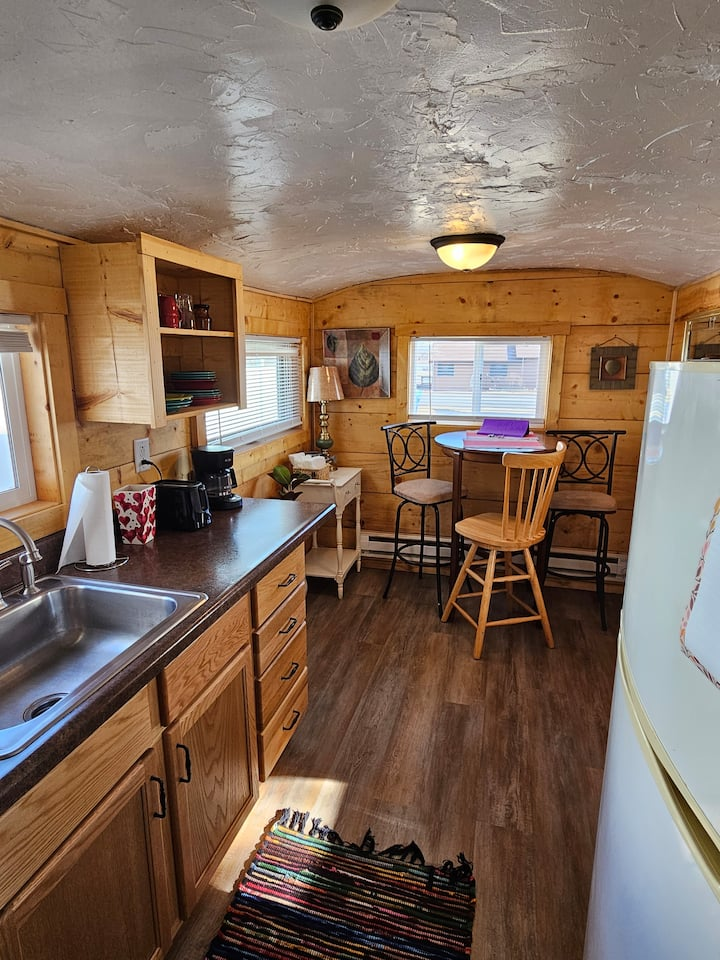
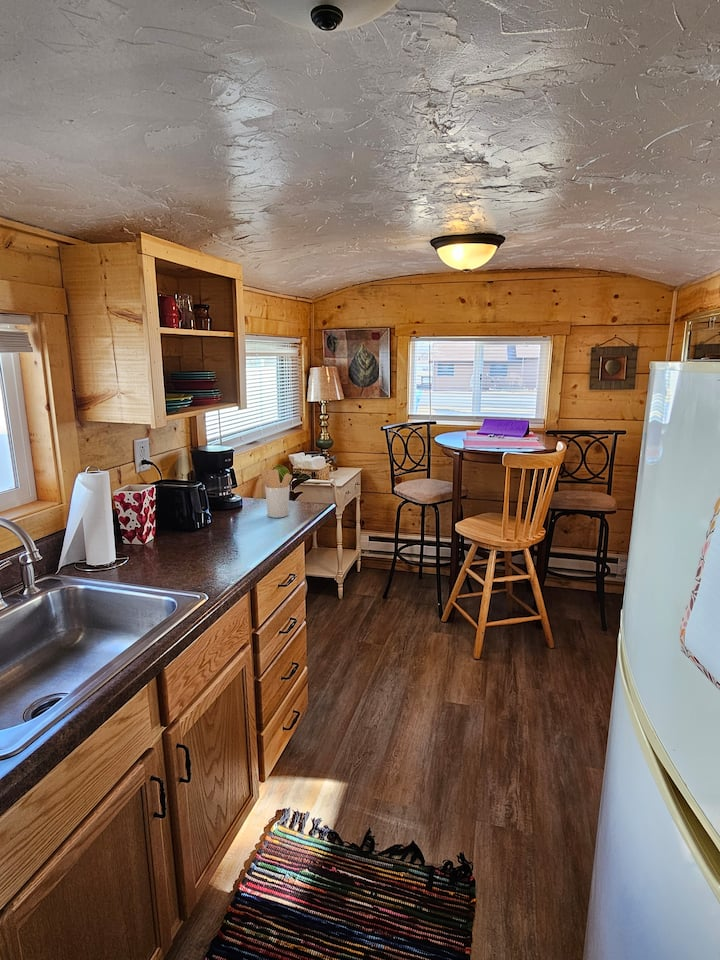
+ utensil holder (274, 491)
